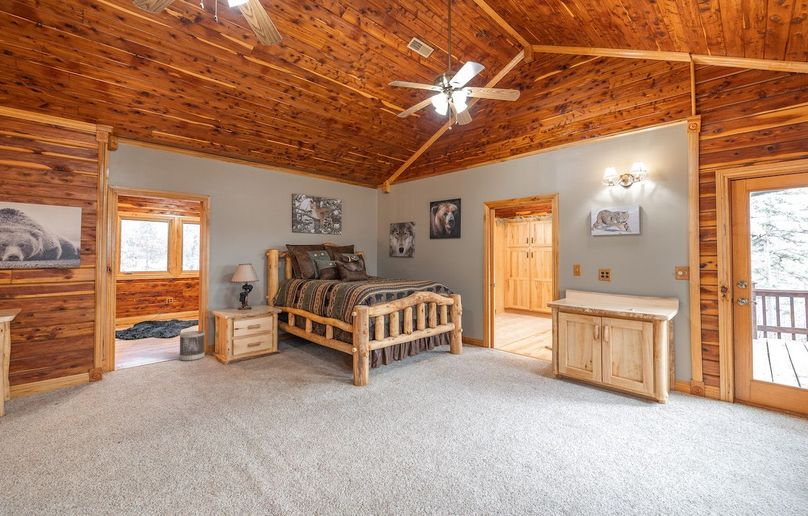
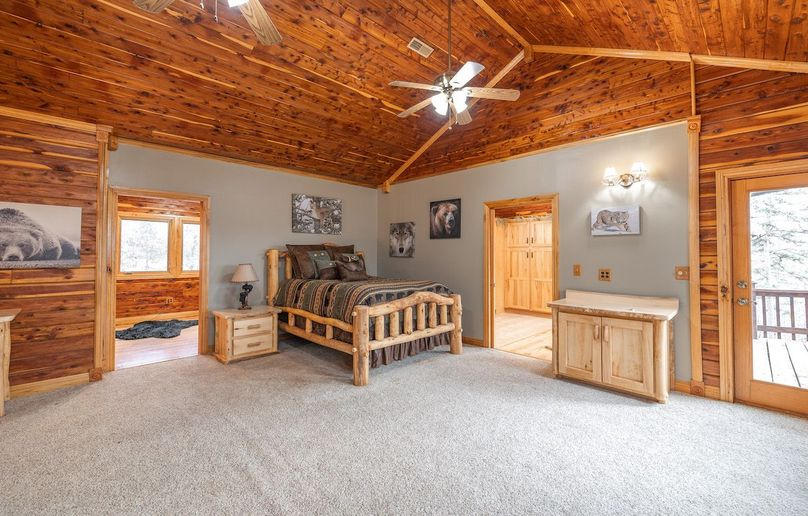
- wastebasket (192, 345)
